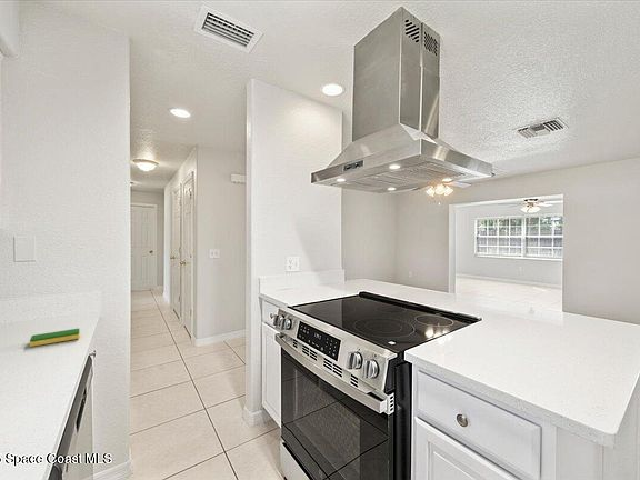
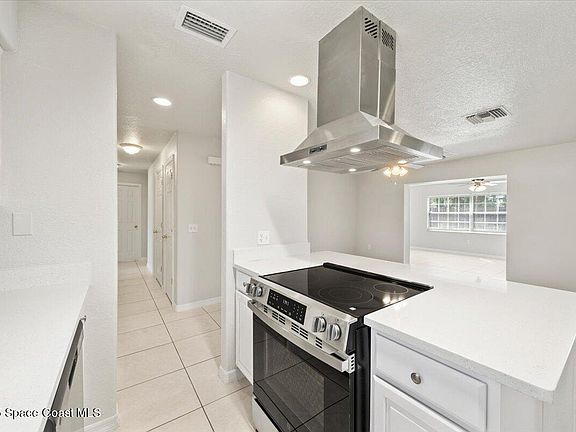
- dish sponge (56, 337)
